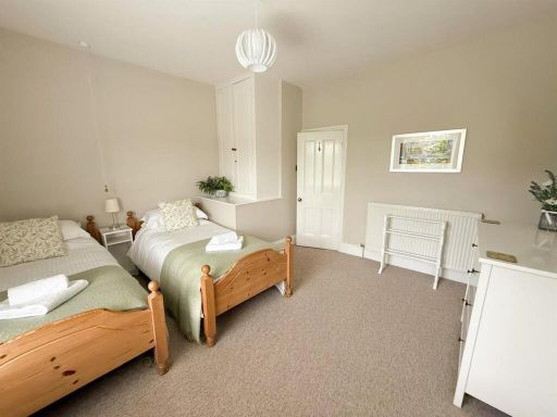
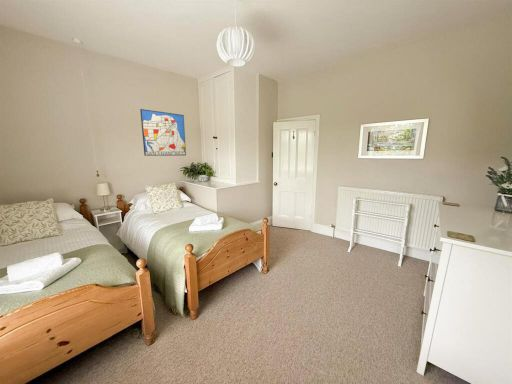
+ wall art (165, 134)
